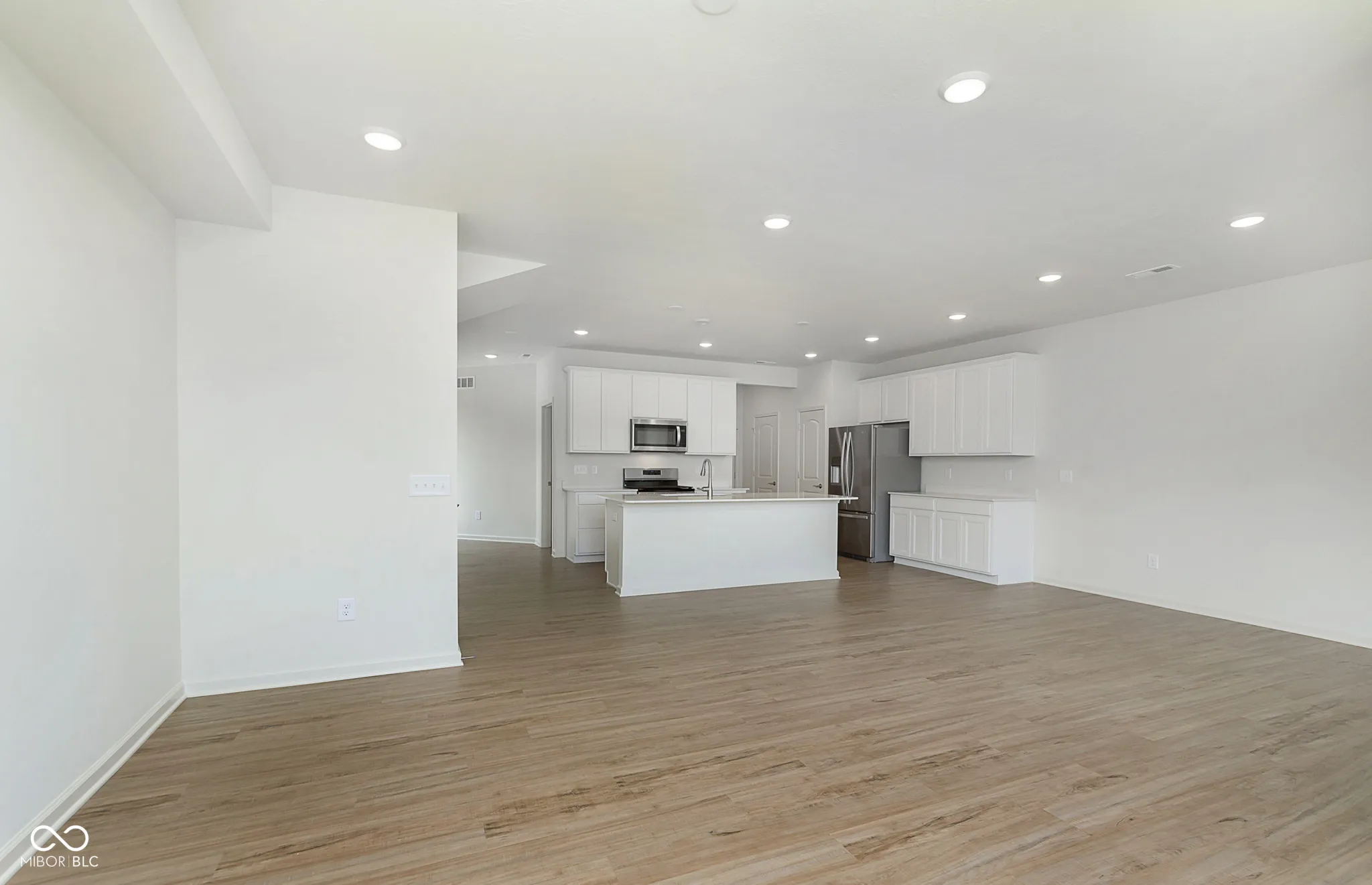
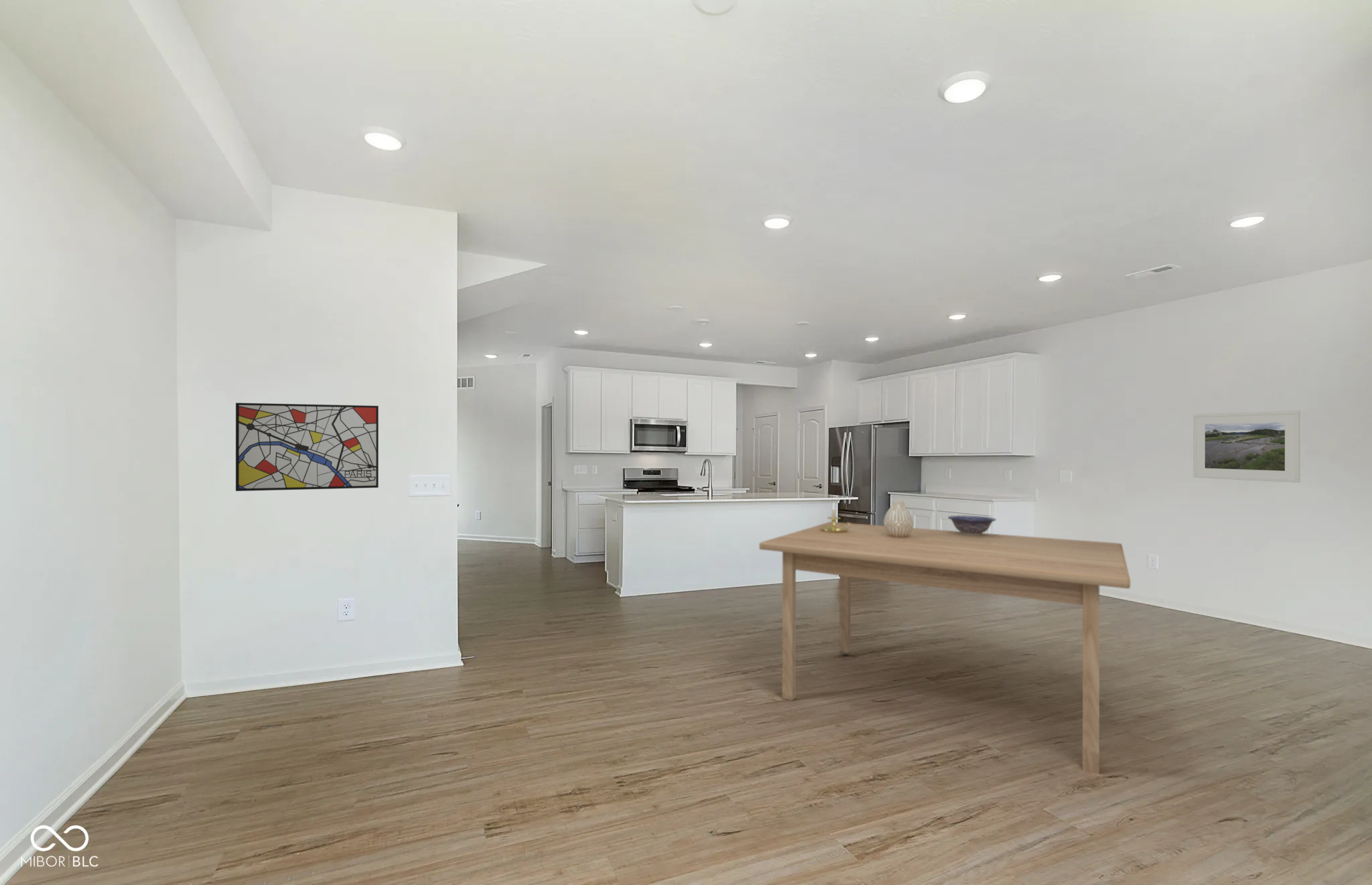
+ table (941, 588)
+ candle holder (835, 516)
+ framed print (1243, 446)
+ vase (898, 518)
+ decorative bowl (971, 526)
+ wall art (310, 447)
